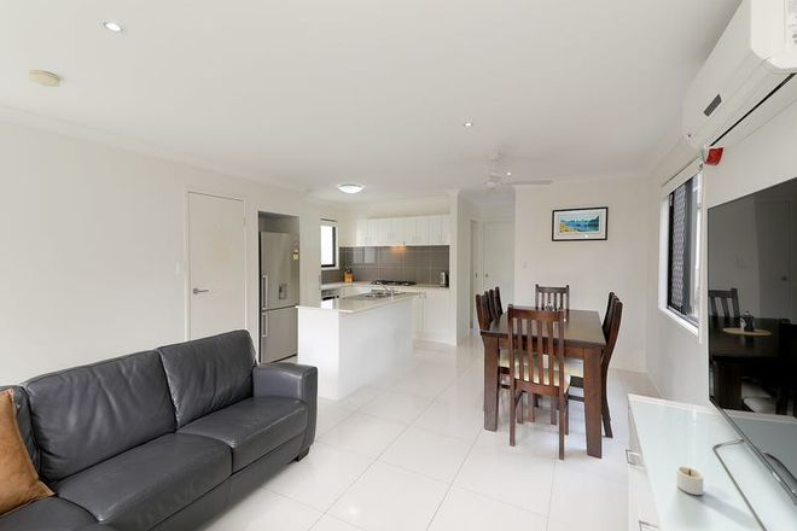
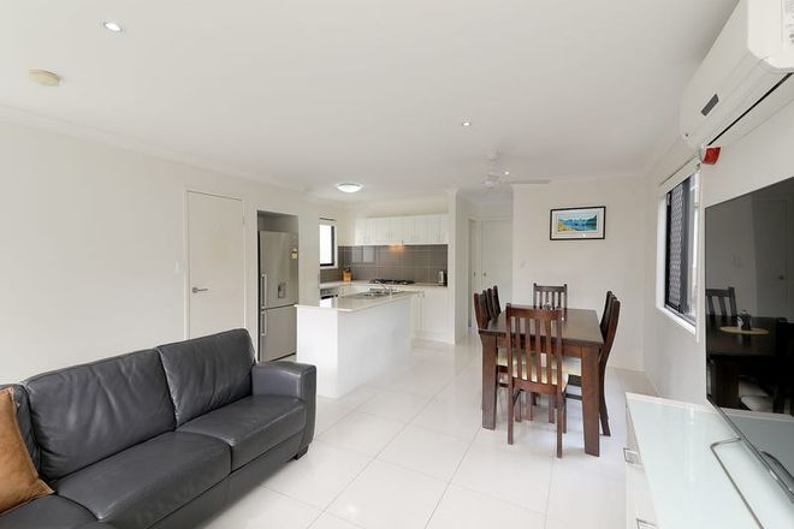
- candle (682, 477)
